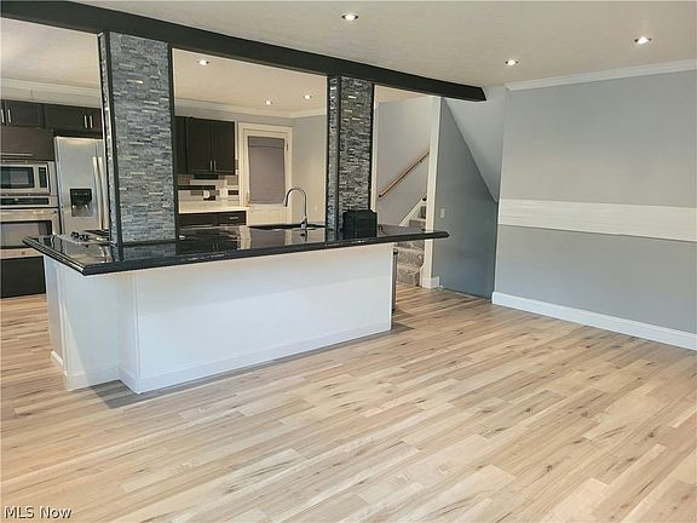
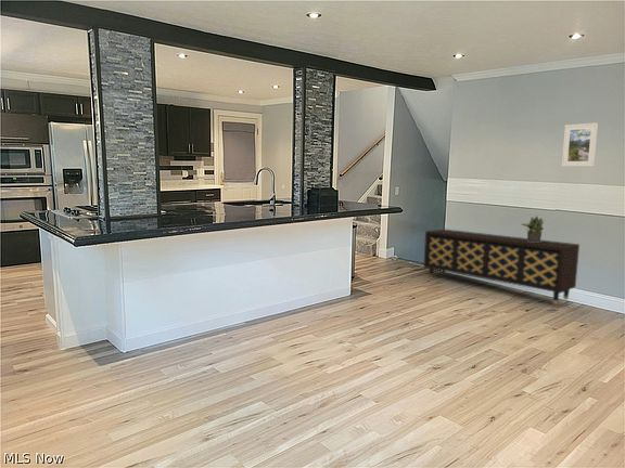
+ potted plant (532, 227)
+ sideboard (493, 262)
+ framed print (578, 145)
